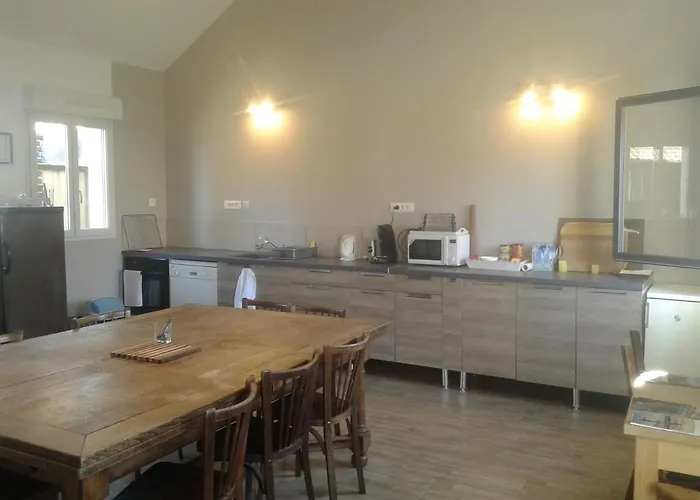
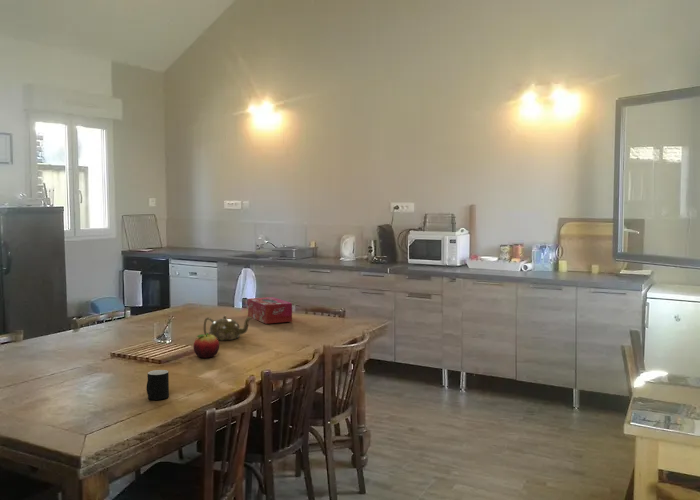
+ tissue box (269, 309)
+ fruit (206, 344)
+ teapot (227, 326)
+ cup (155, 385)
